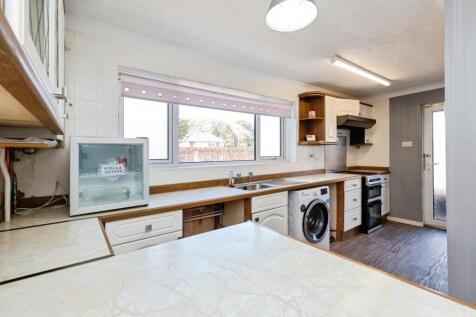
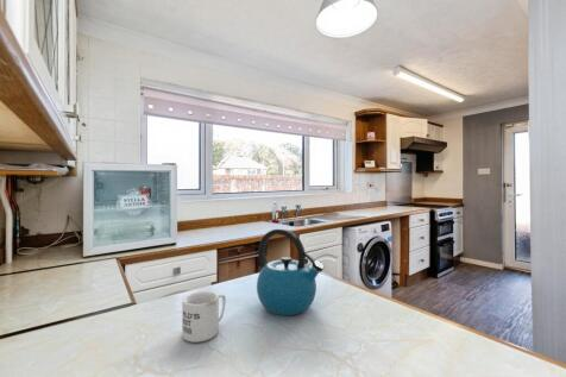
+ mug (206, 313)
+ kettle (289, 268)
